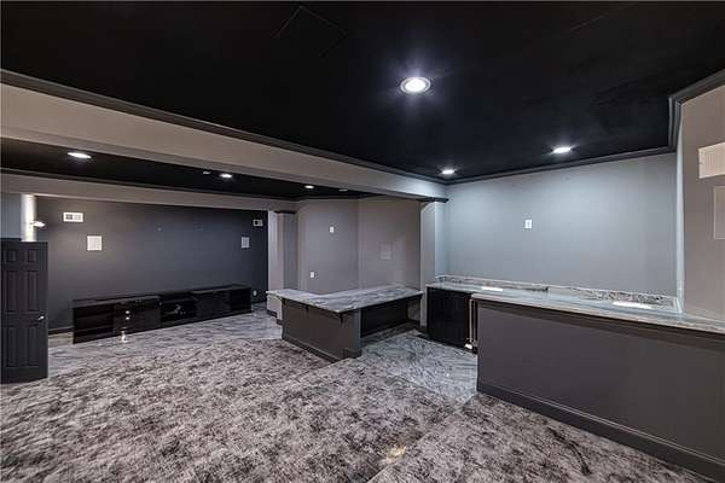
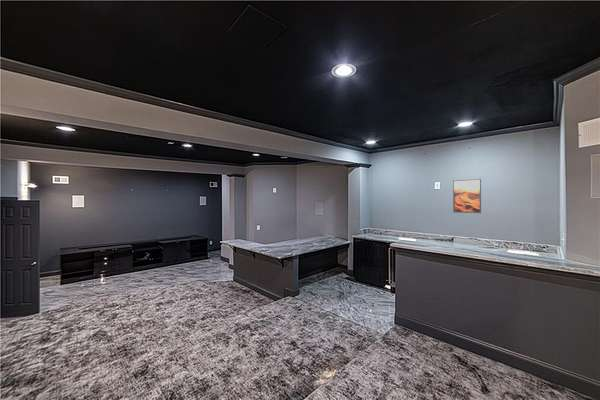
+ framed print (466, 196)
